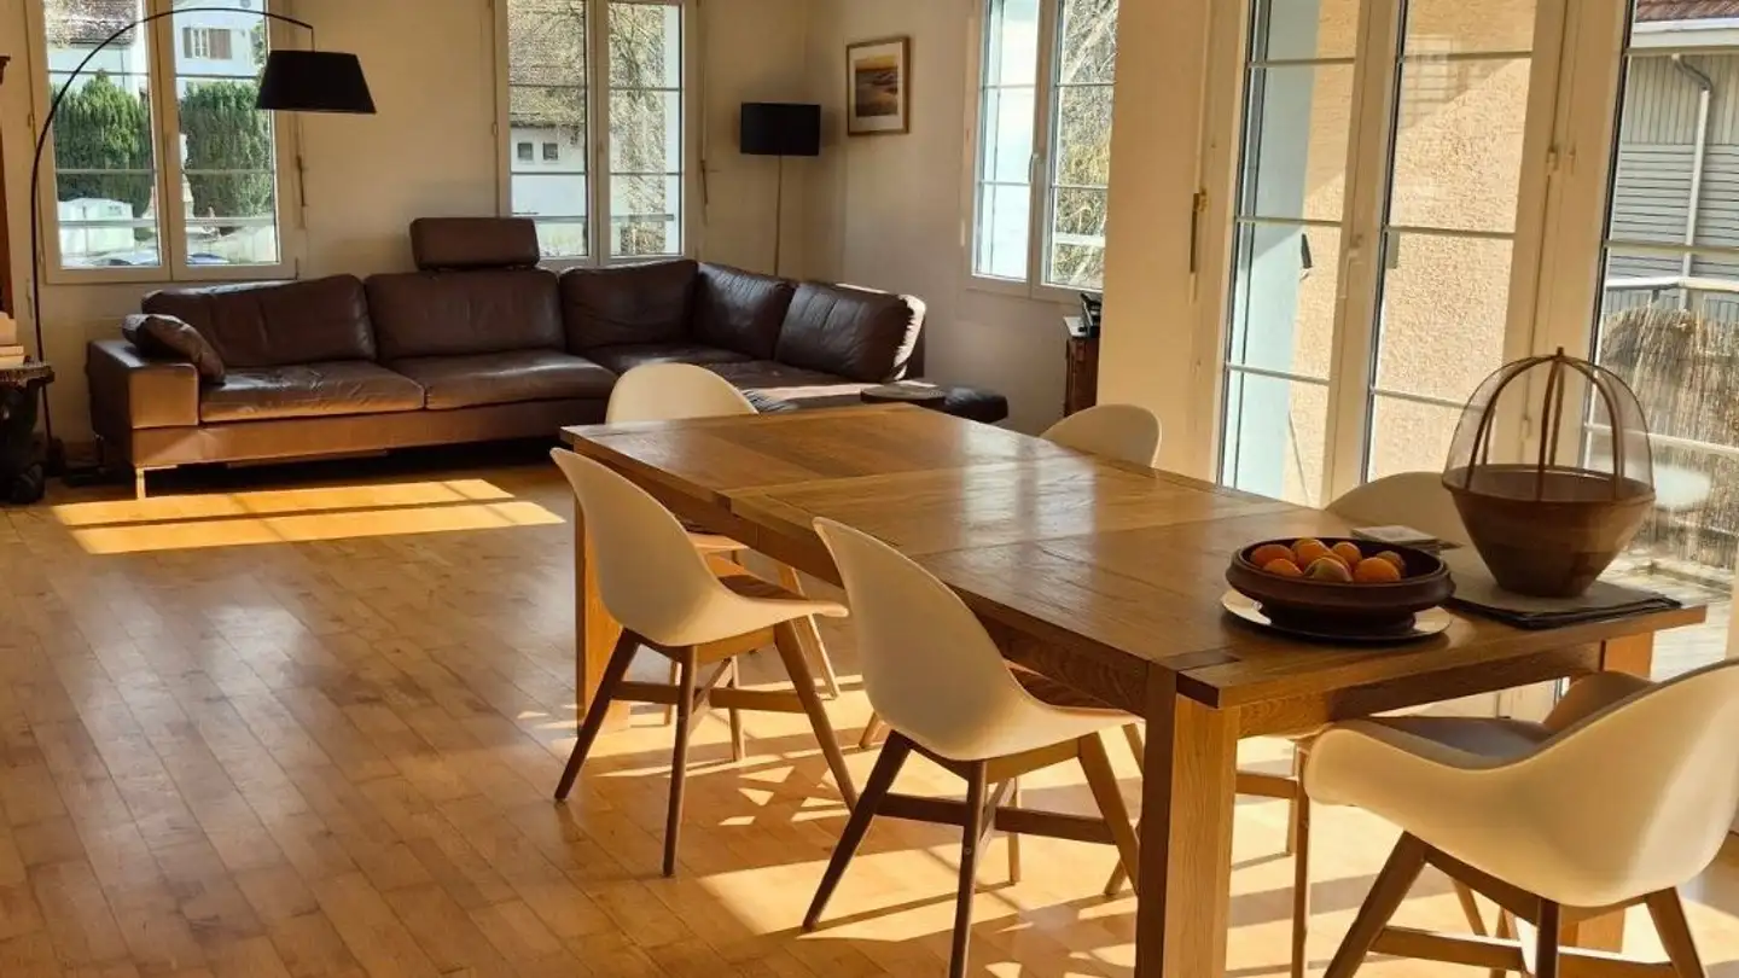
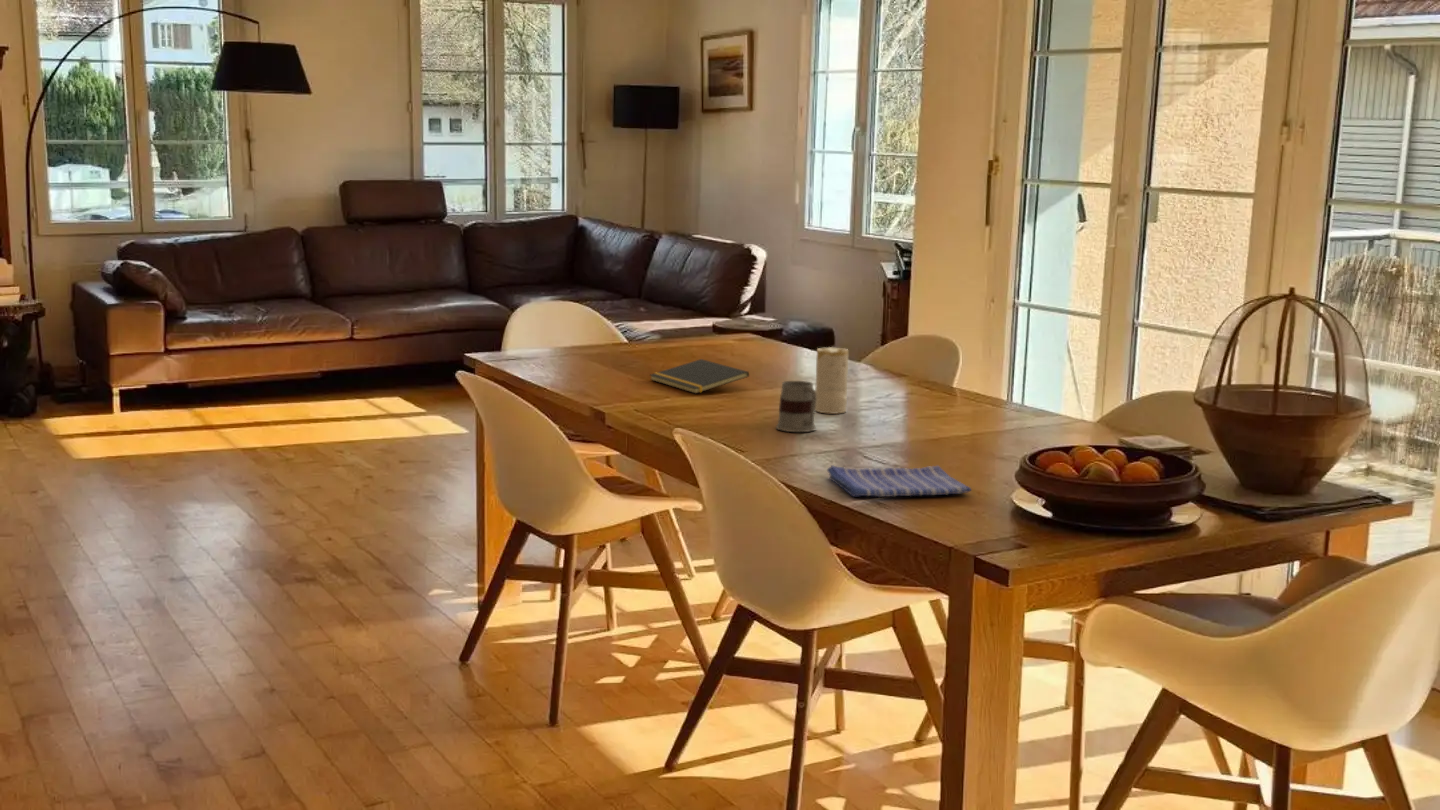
+ mug (800, 406)
+ notepad (698, 375)
+ candle (831, 380)
+ dish towel (896, 479)
